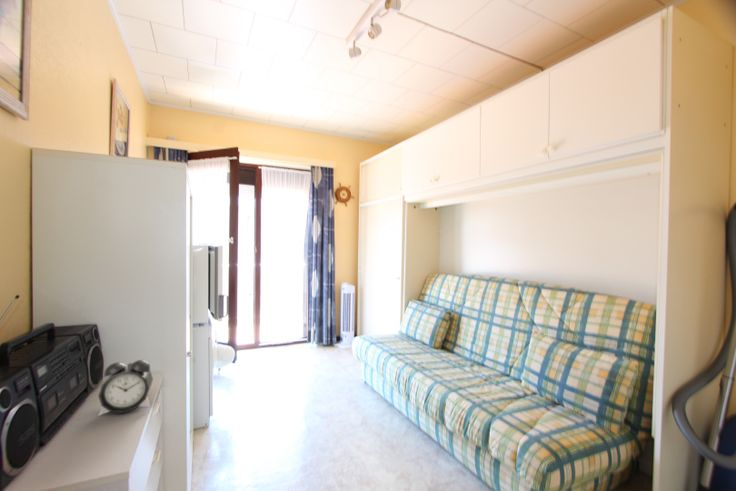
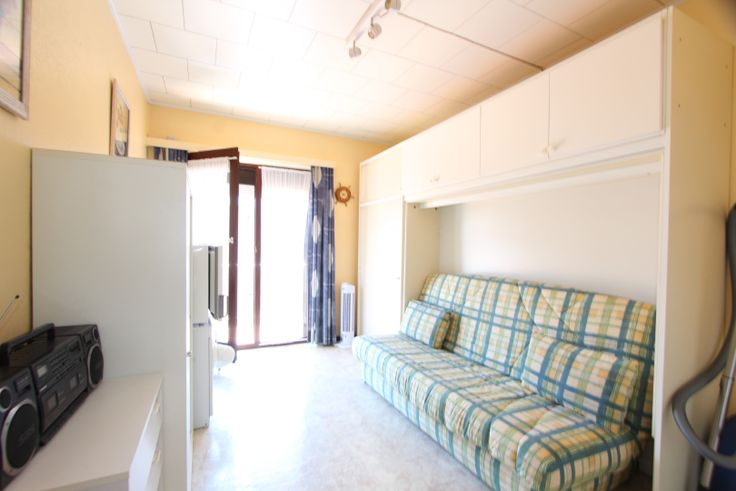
- alarm clock (126, 385)
